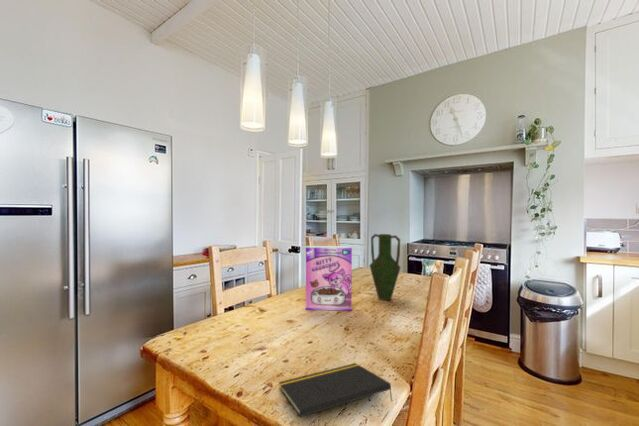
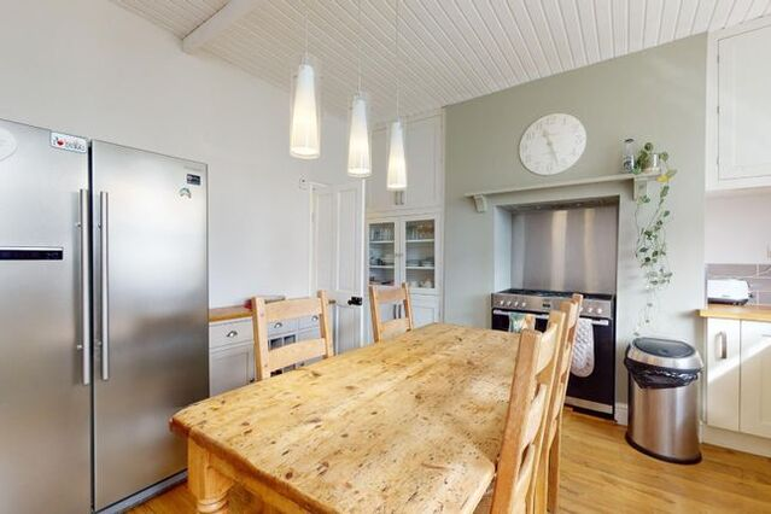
- notepad (332, 385)
- vase (384, 266)
- cereal box (328, 277)
